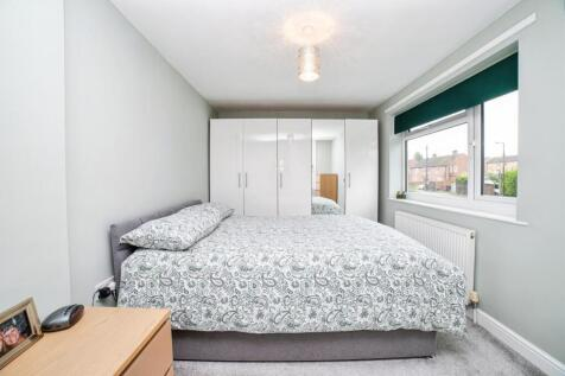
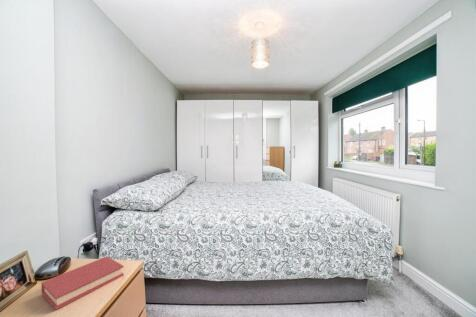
+ book (85, 278)
